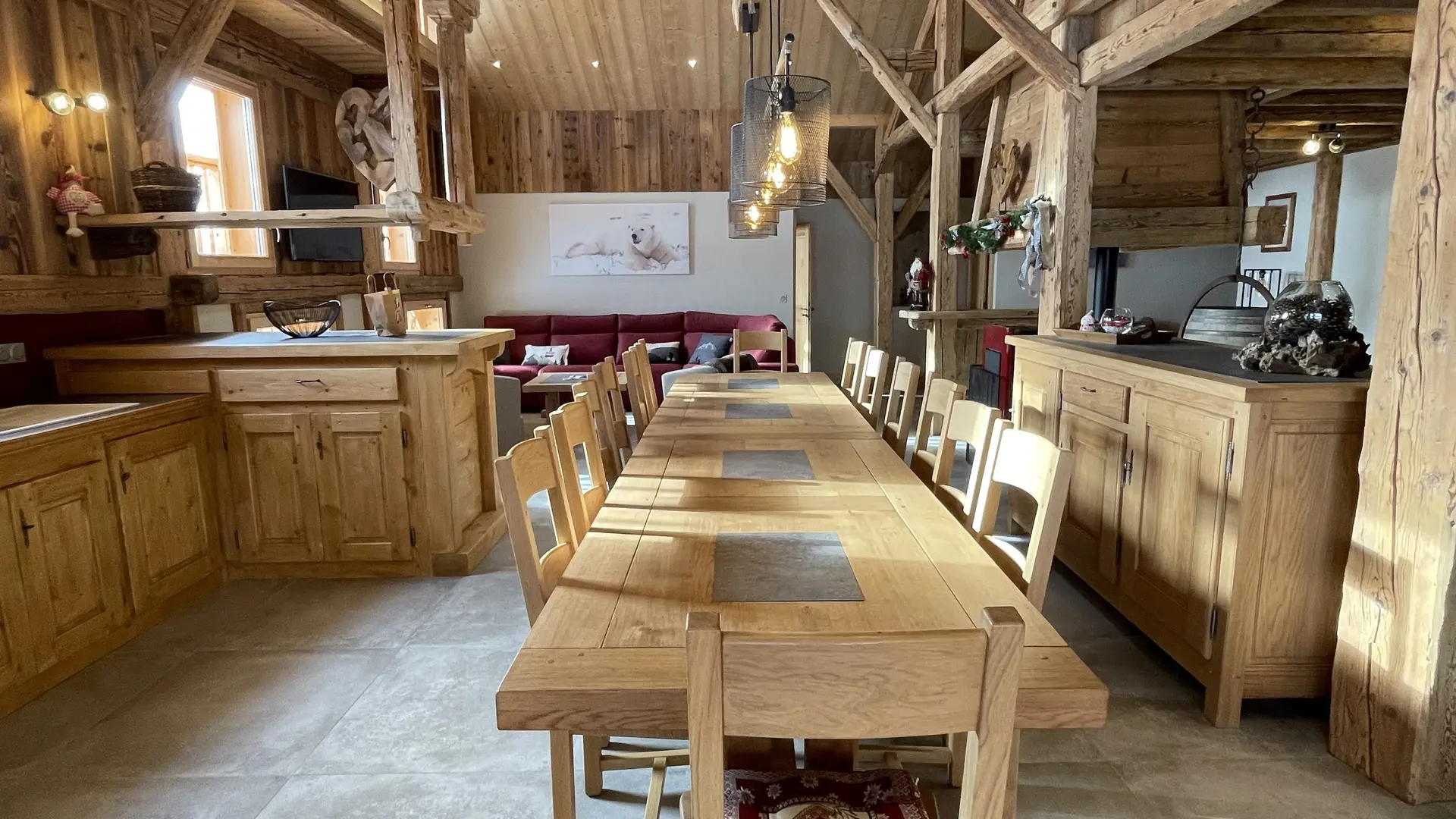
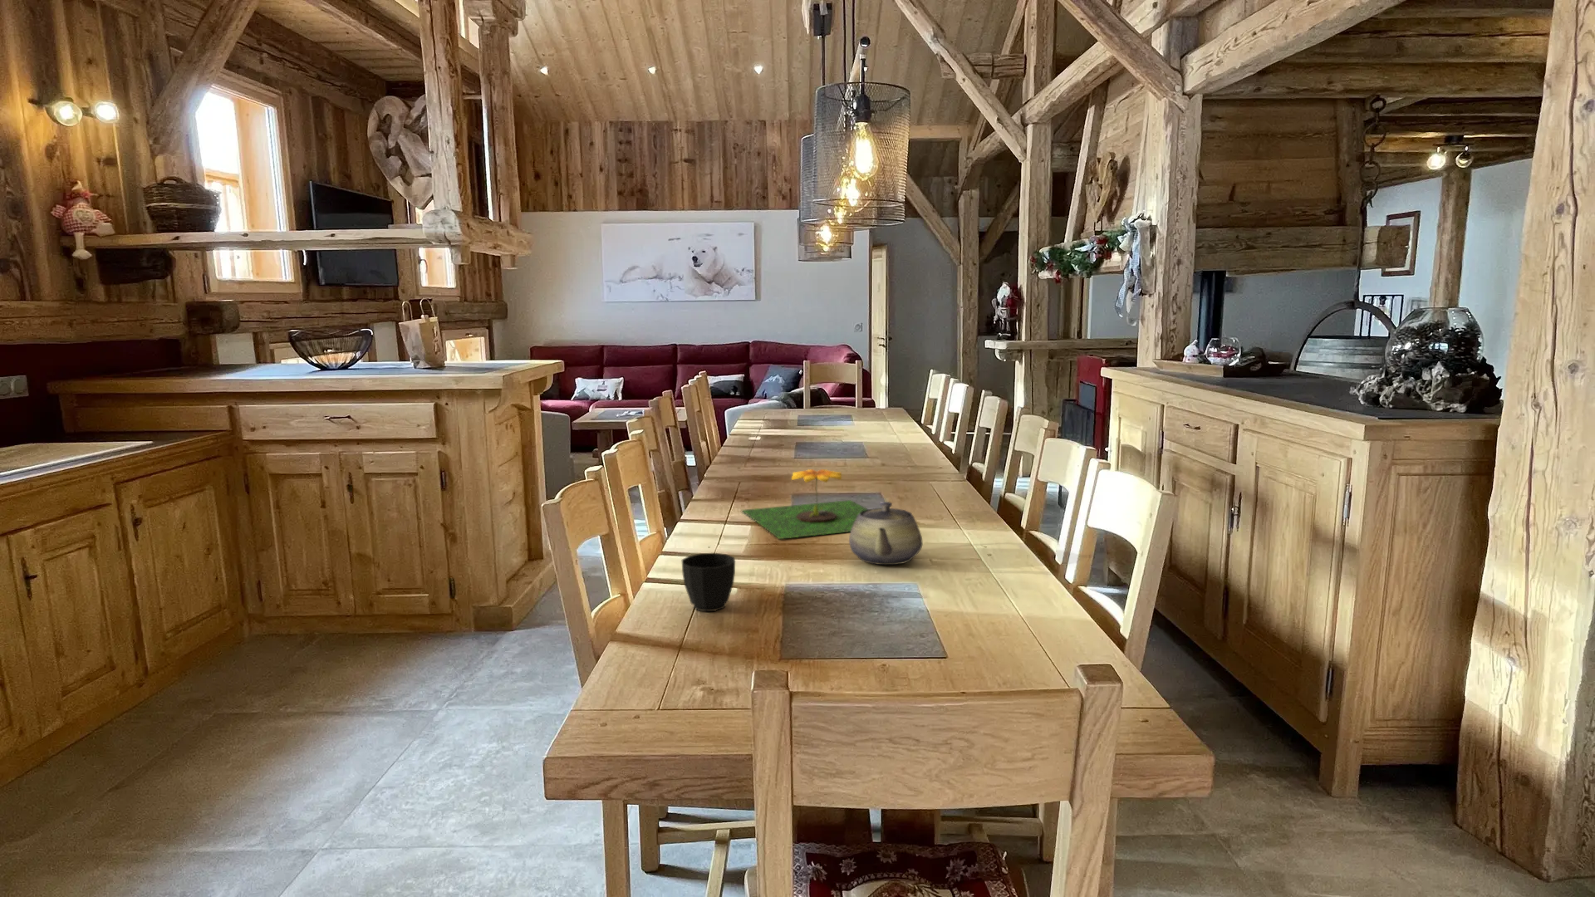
+ cup (710, 583)
+ teapot (885, 531)
+ flower (816, 494)
